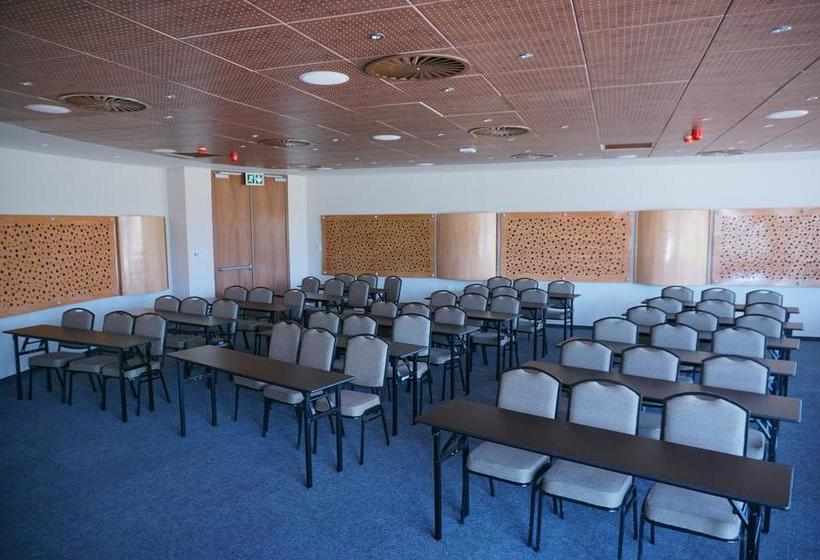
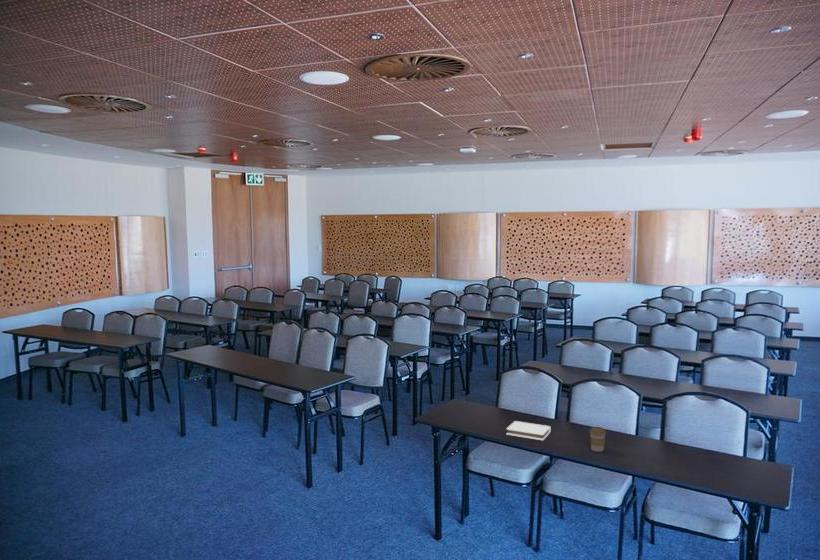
+ book (528, 430)
+ coffee cup (597, 439)
